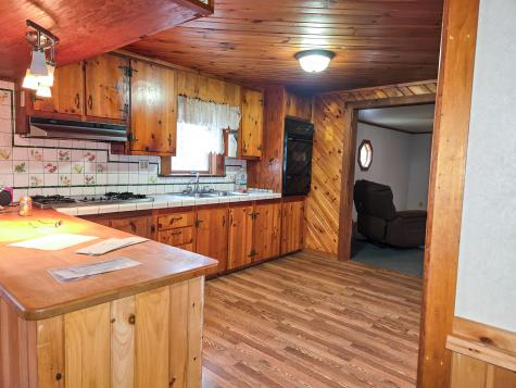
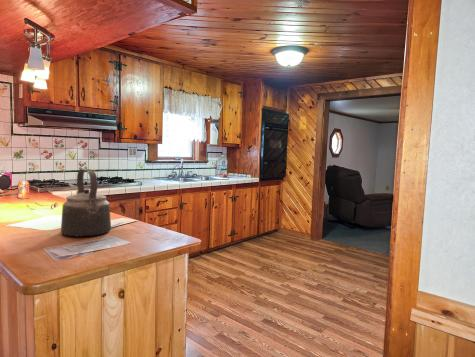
+ kettle (85, 199)
